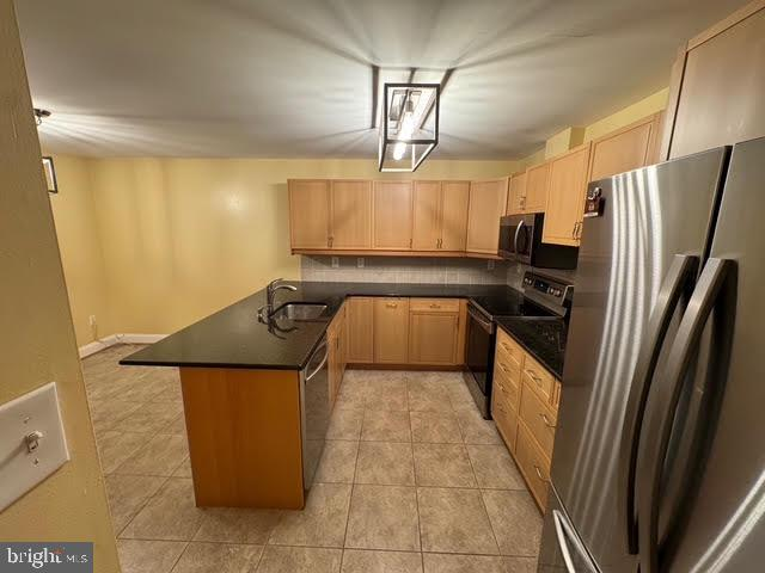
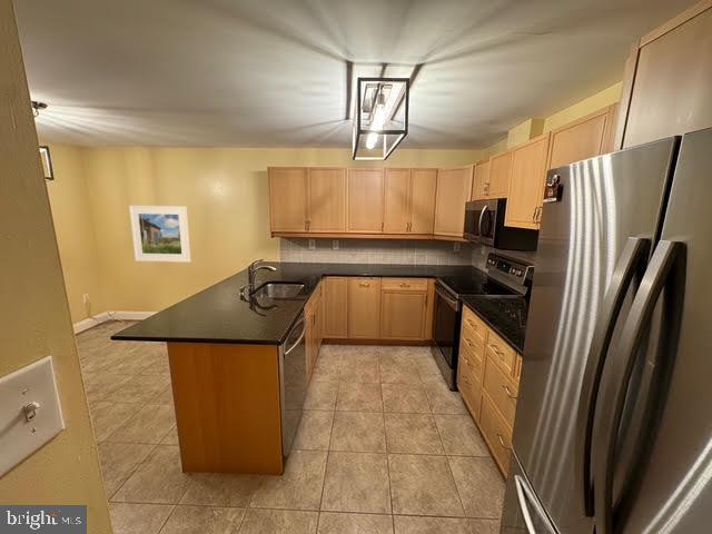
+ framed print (160, 234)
